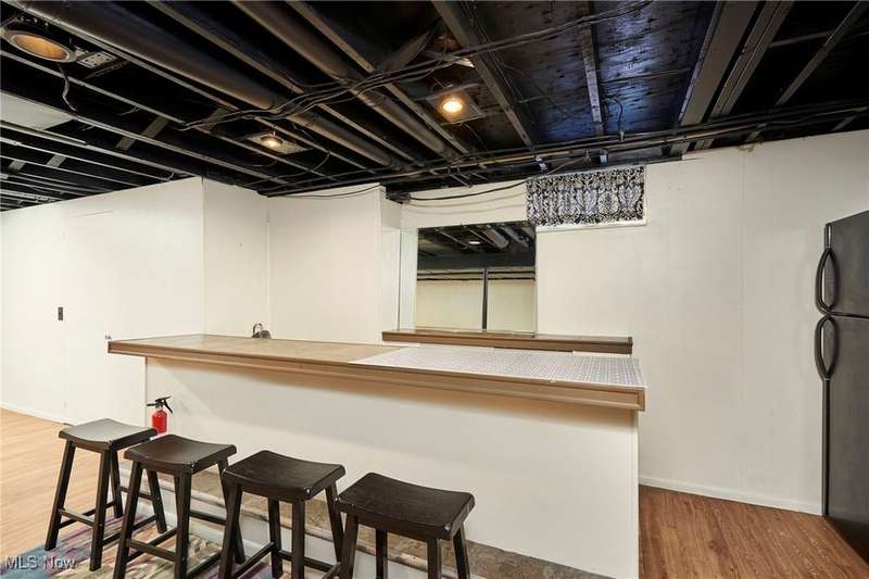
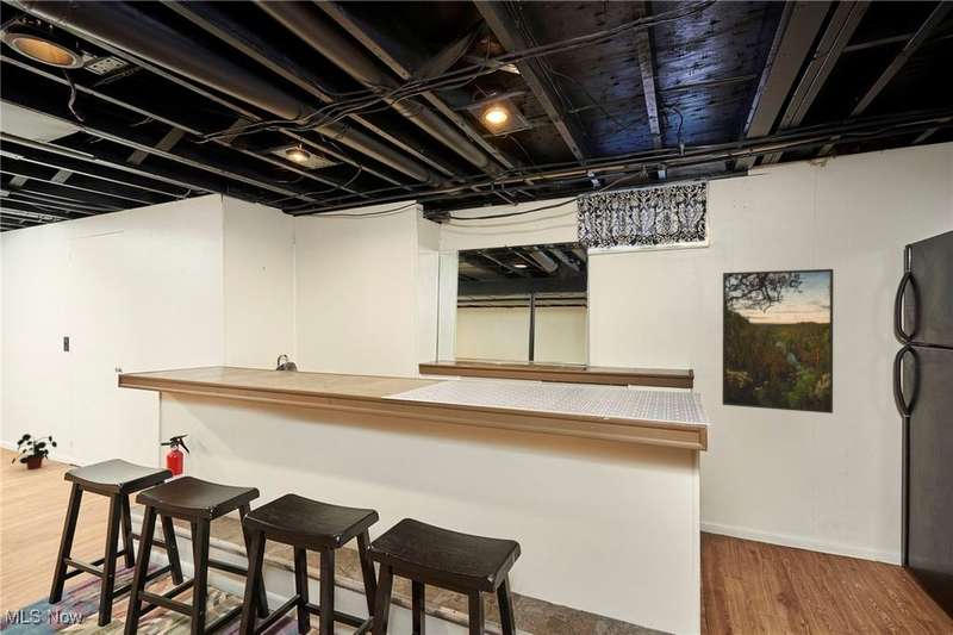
+ potted plant (33, 449)
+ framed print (774, 340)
